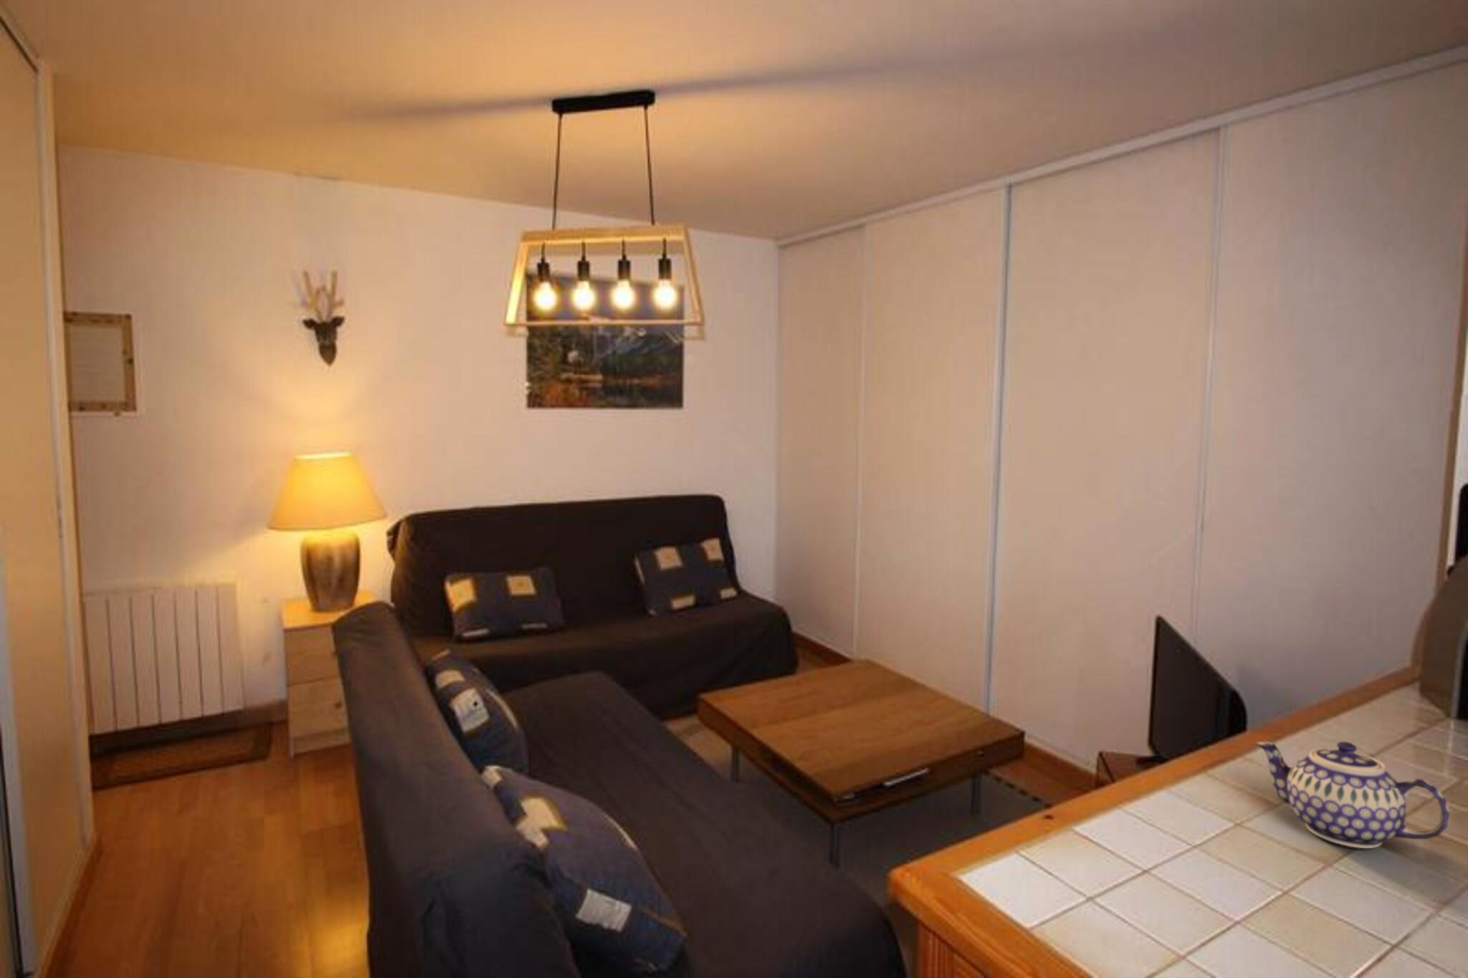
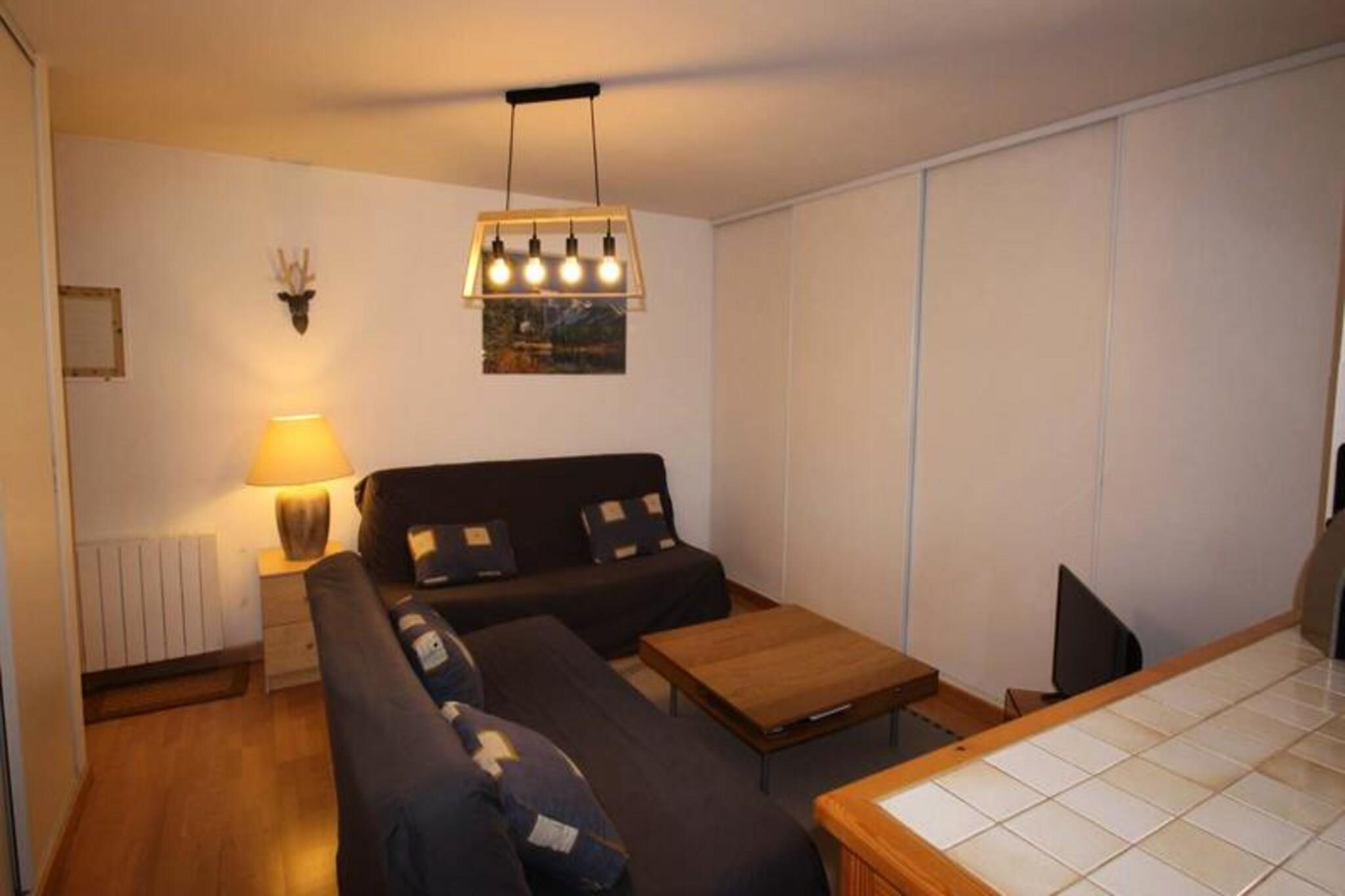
- teapot (1344, 787)
